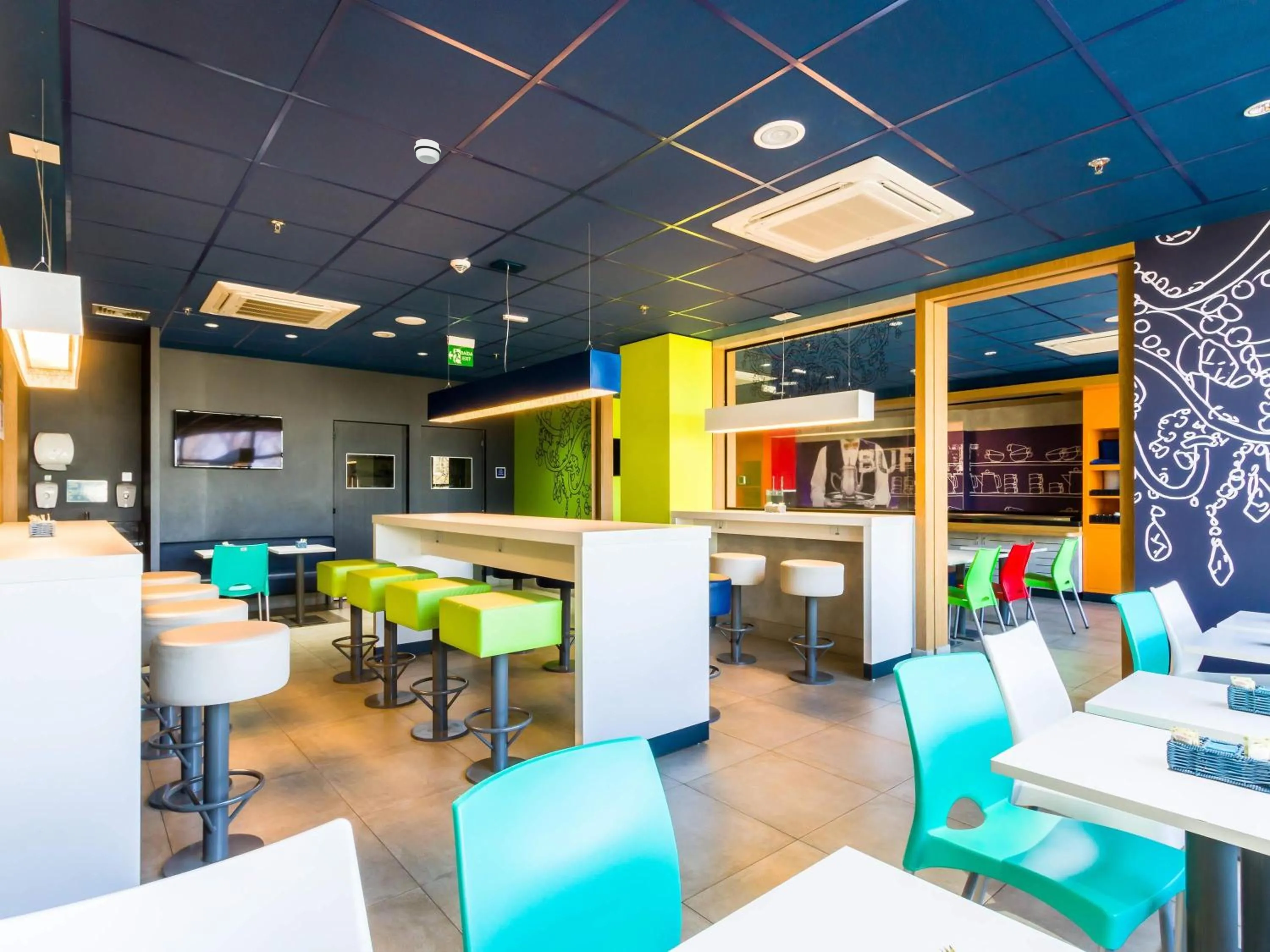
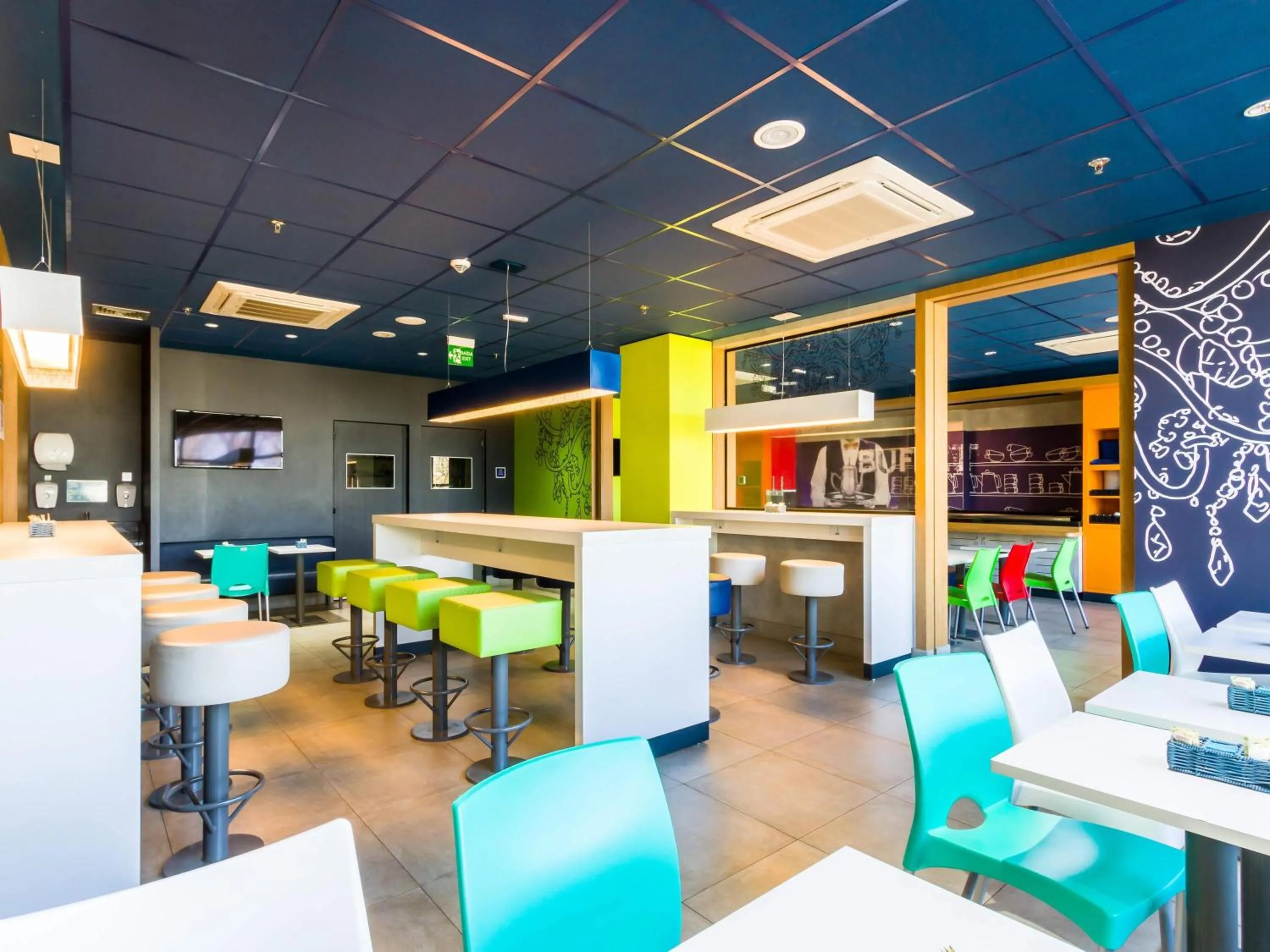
- smoke detector (428, 152)
